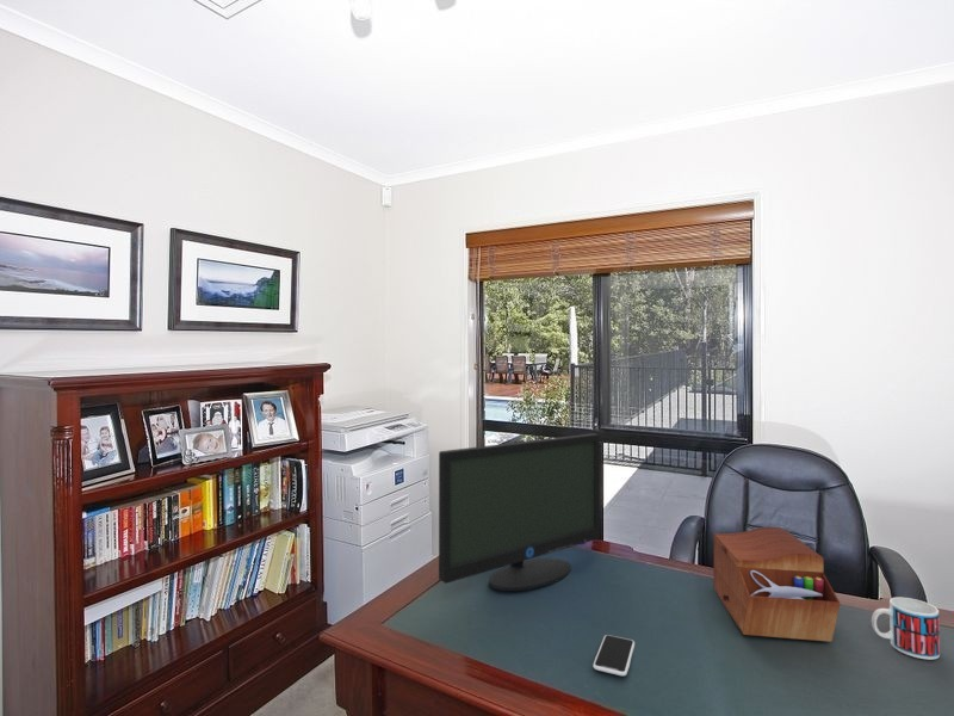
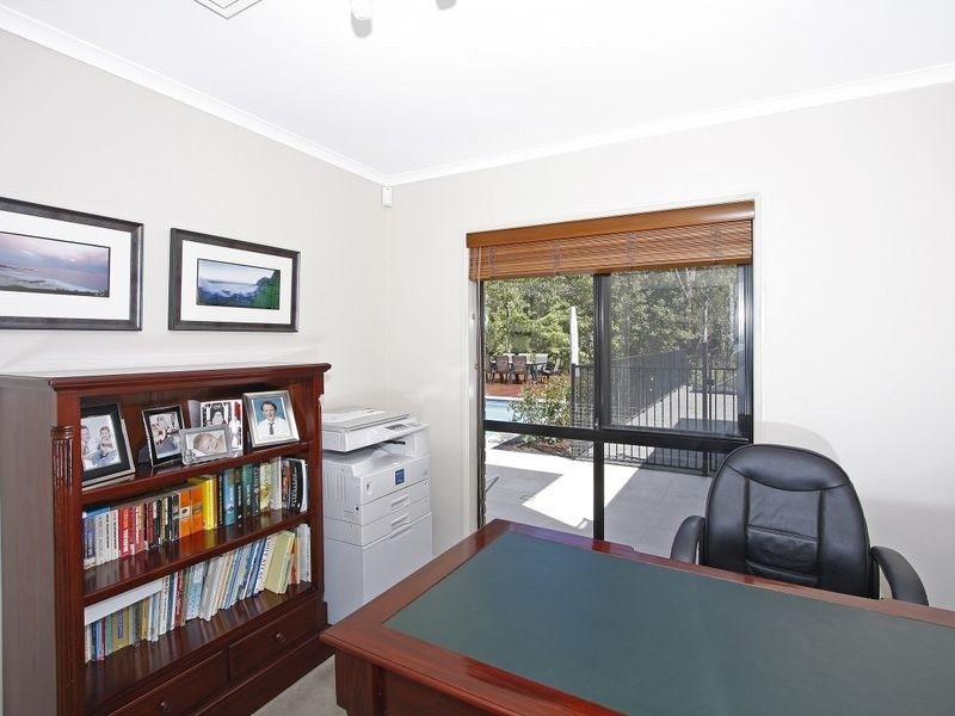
- sewing box (767, 580)
- smartphone (614, 654)
- monitor (531, 508)
- mug (906, 626)
